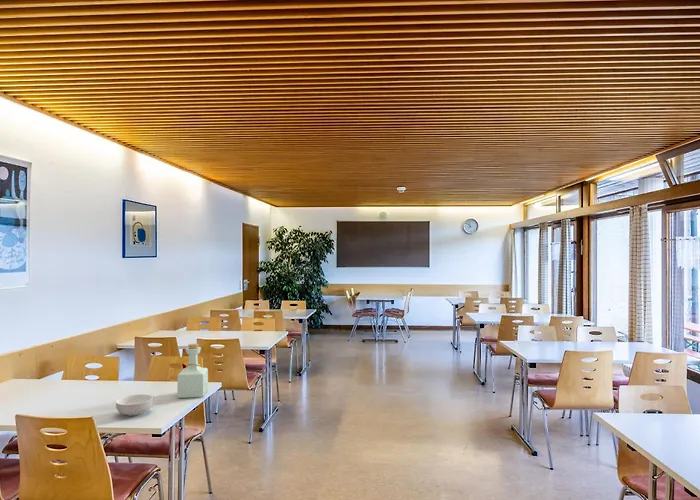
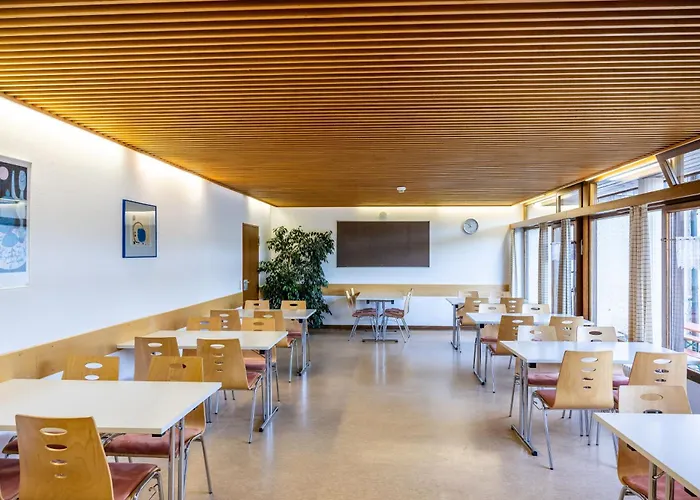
- cereal bowl (134, 406)
- bottle (193, 368)
